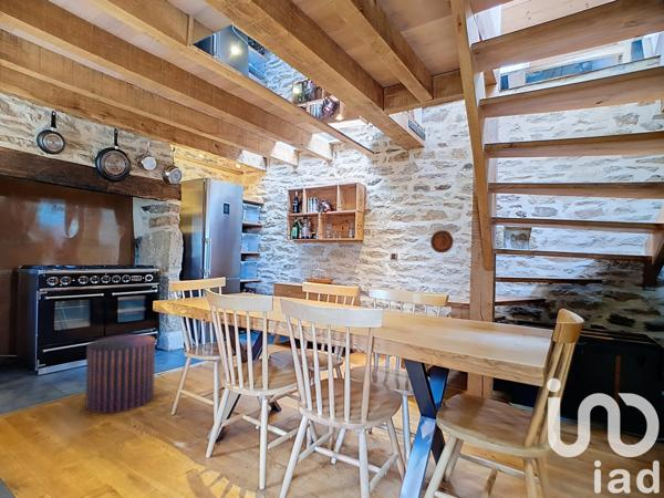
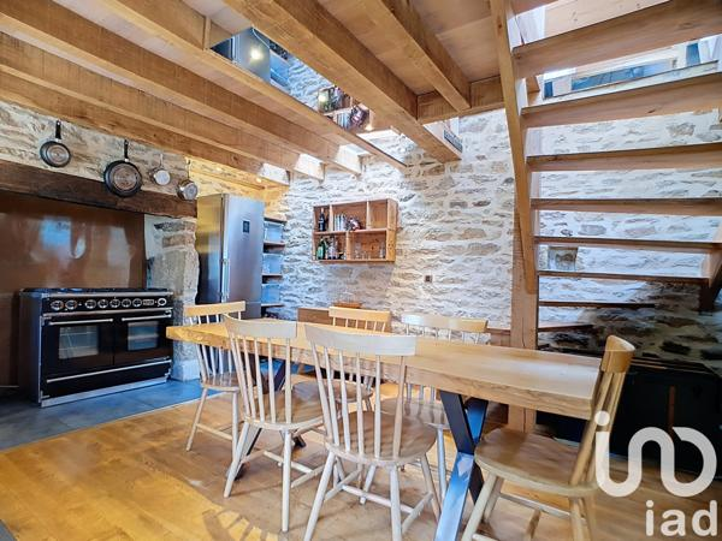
- stool (122, 371)
- decorative plate (442, 241)
